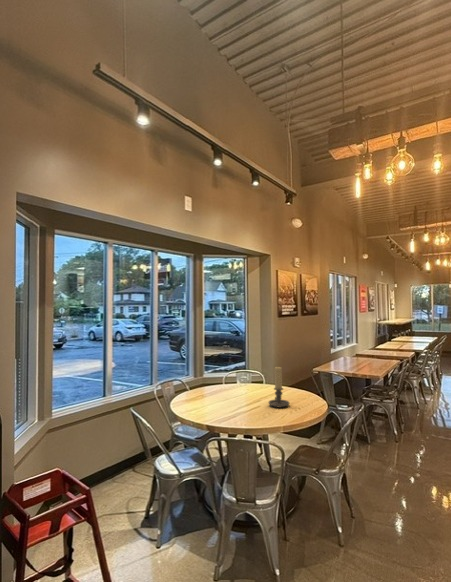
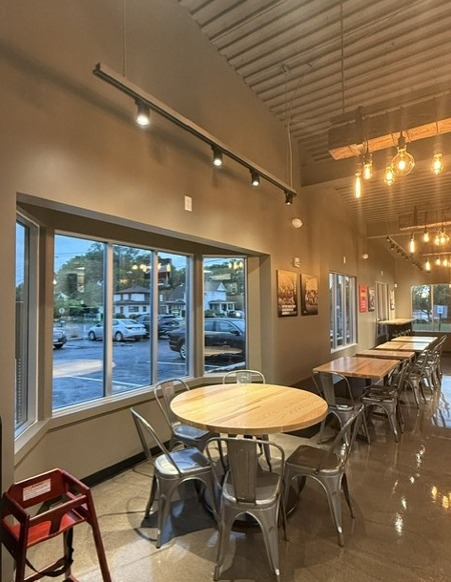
- candle holder (278, 385)
